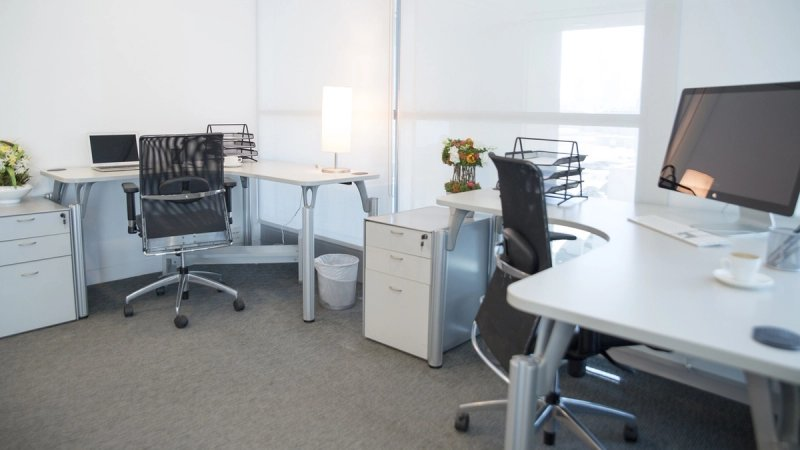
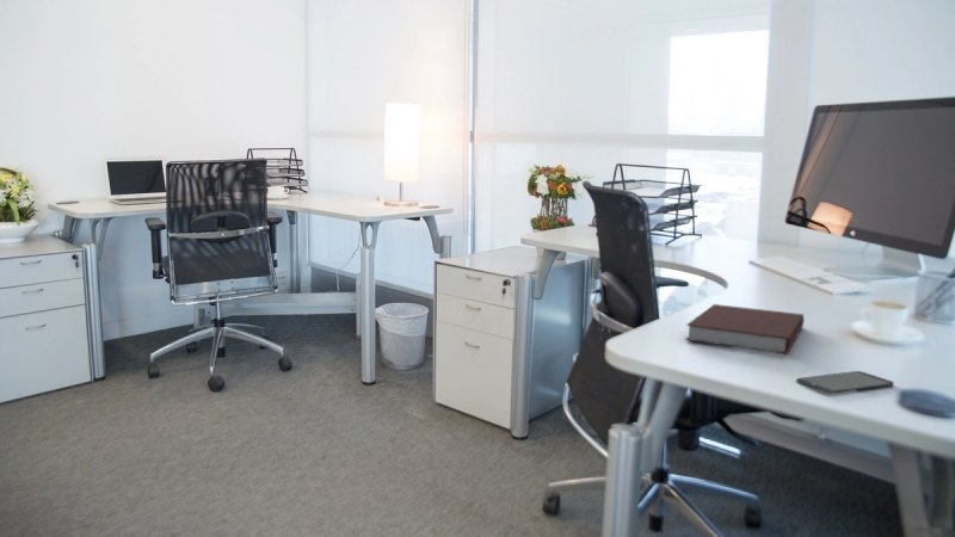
+ notebook (747, 326)
+ smartphone (844, 381)
